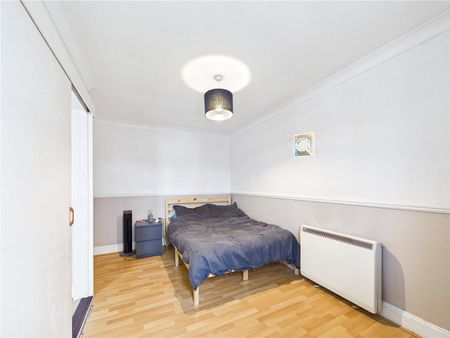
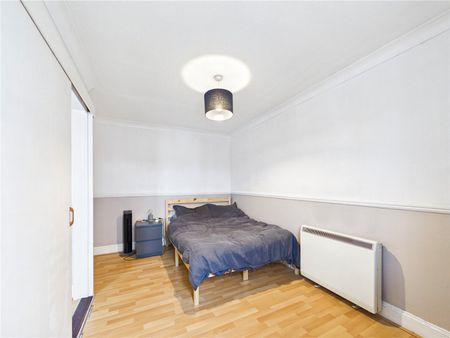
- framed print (303, 145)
